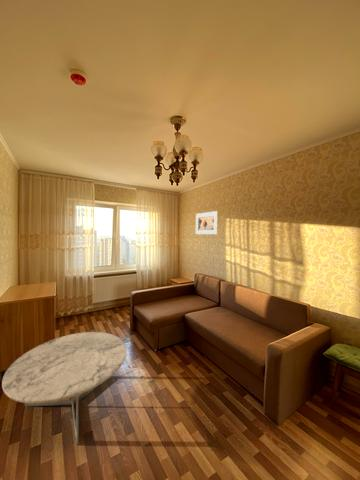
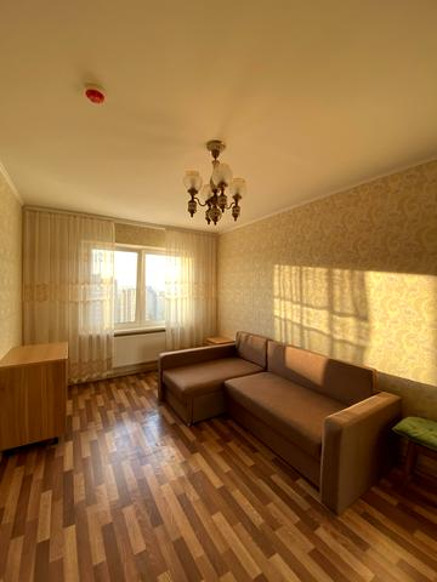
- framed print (205, 223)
- coffee table (72, 381)
